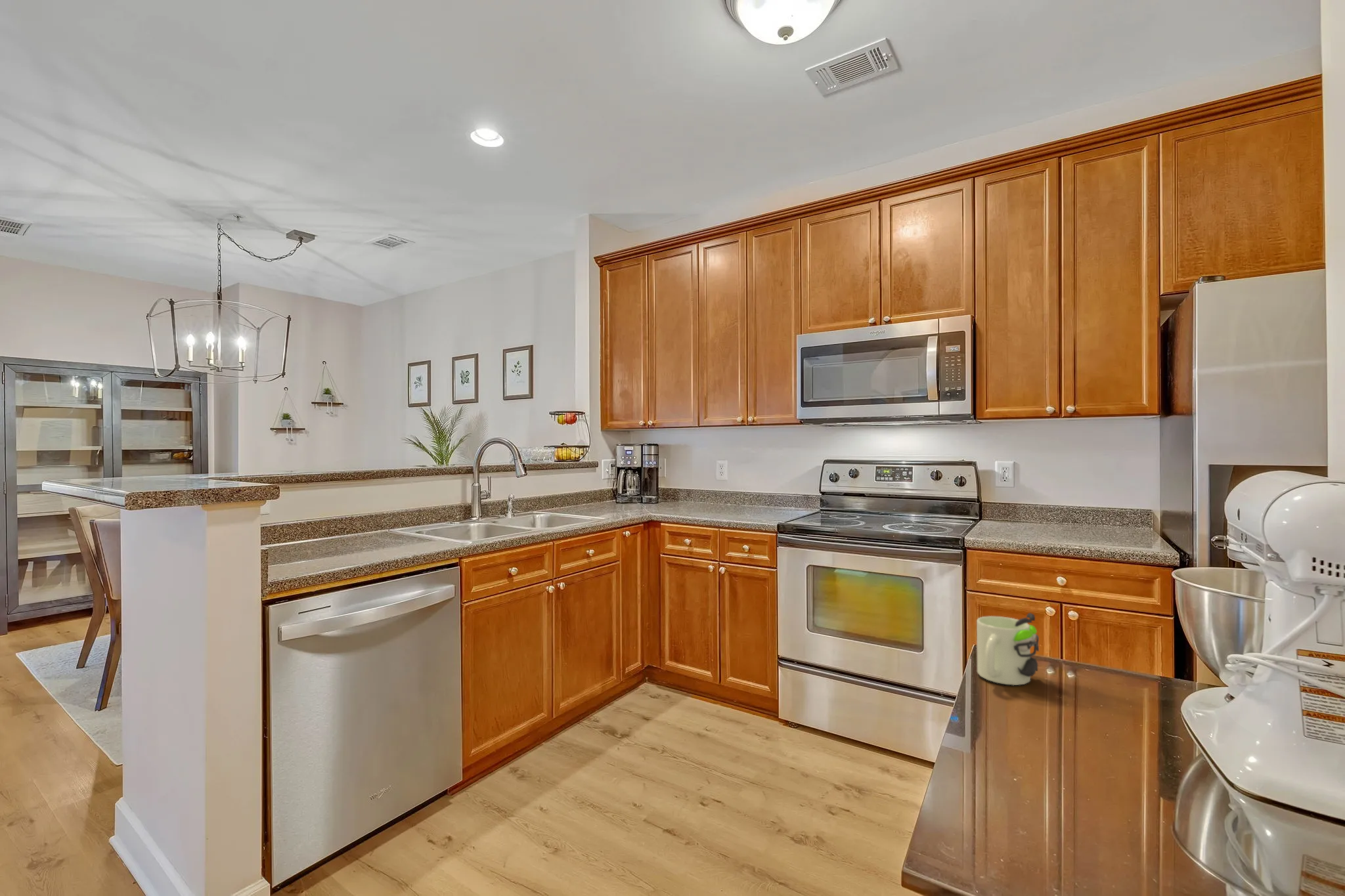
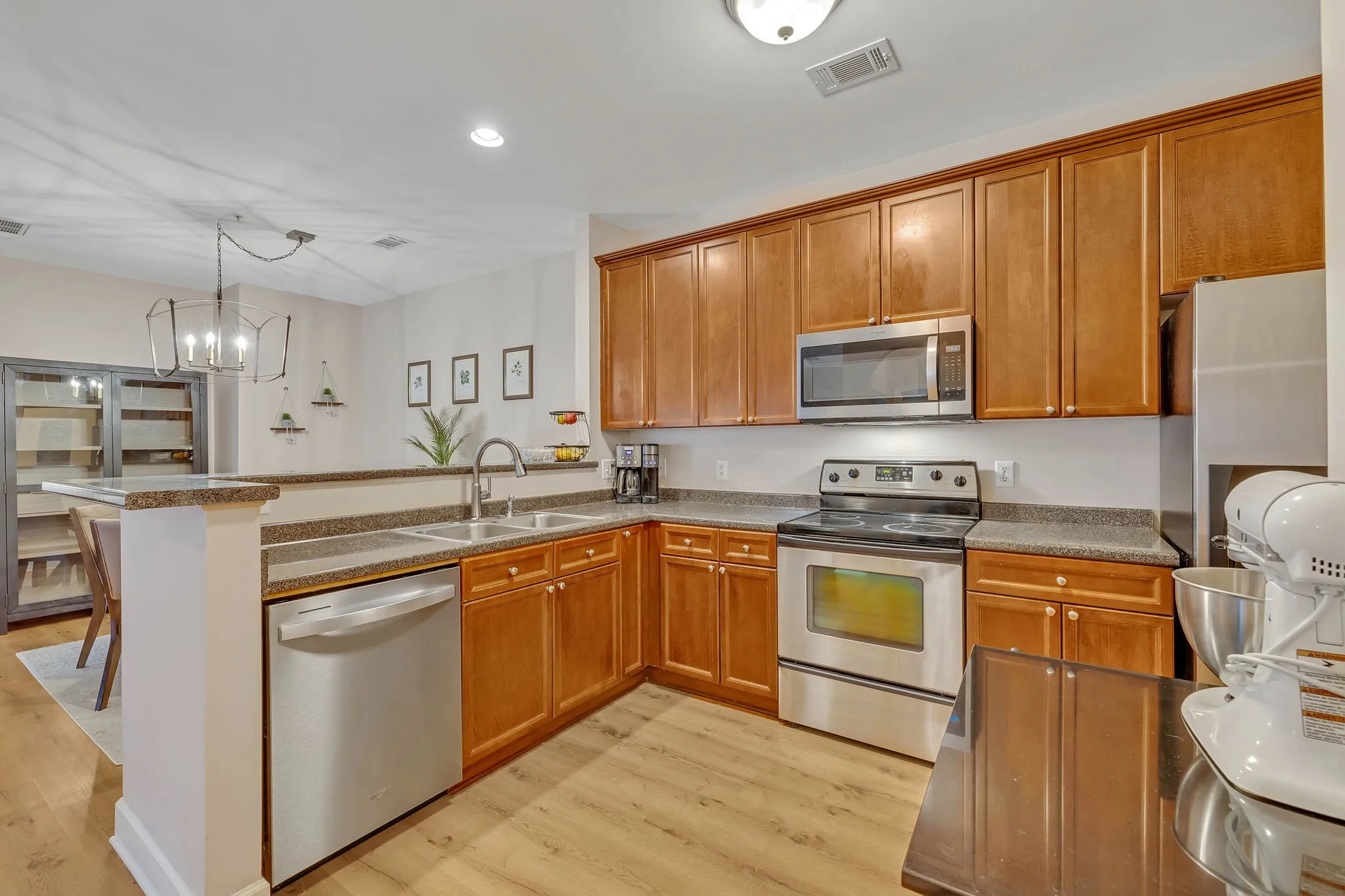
- mug (1003, 646)
